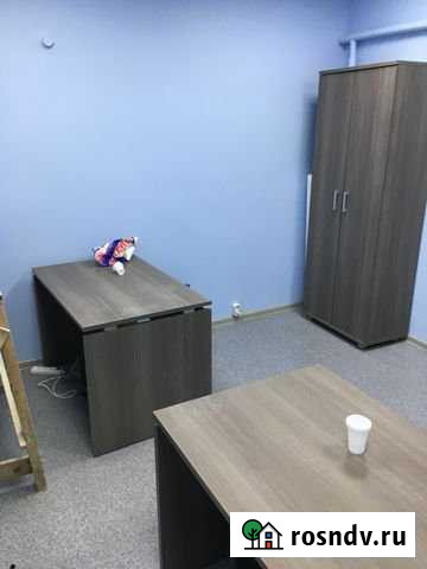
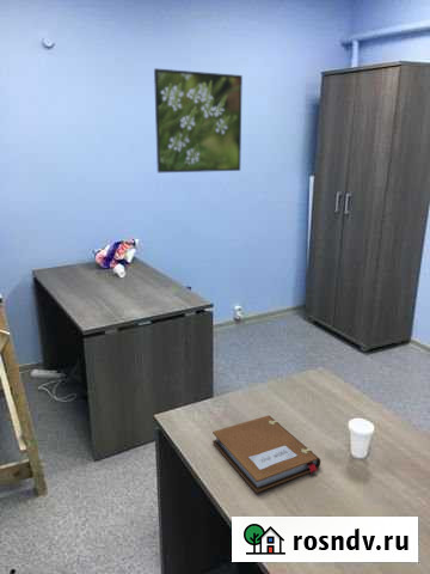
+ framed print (199, 123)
+ notebook (265, 450)
